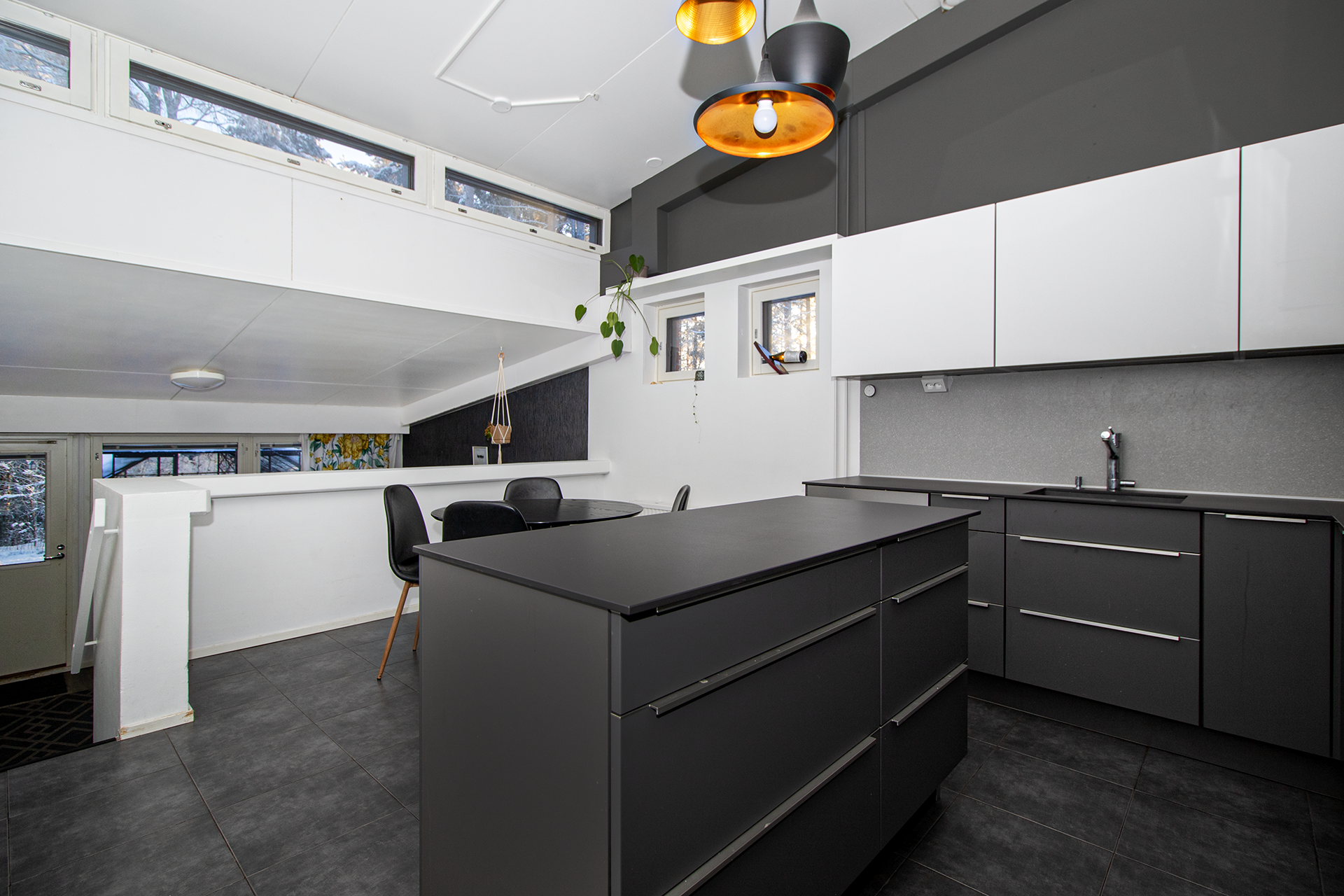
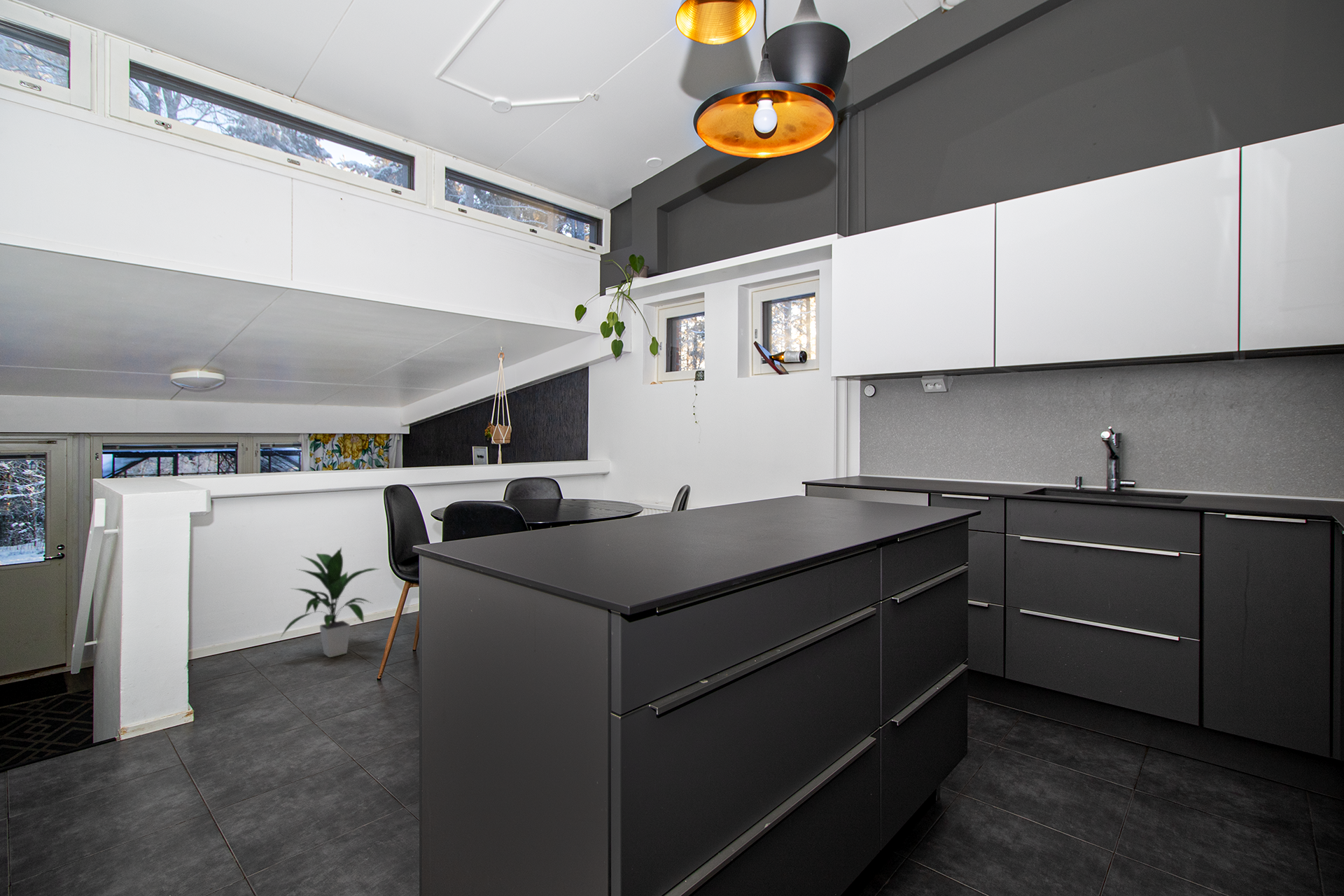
+ indoor plant (328, 600)
